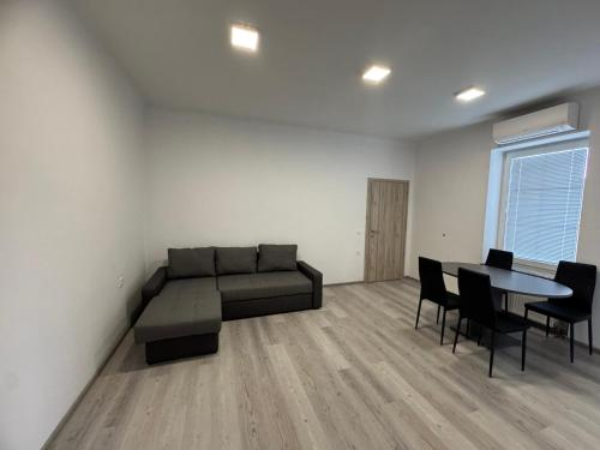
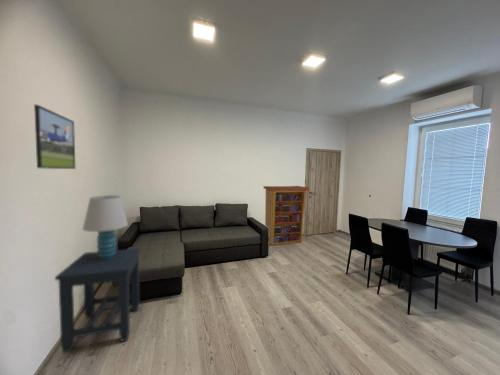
+ lamp (106, 227)
+ bookcase (284, 214)
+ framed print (58, 141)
+ side table (105, 297)
